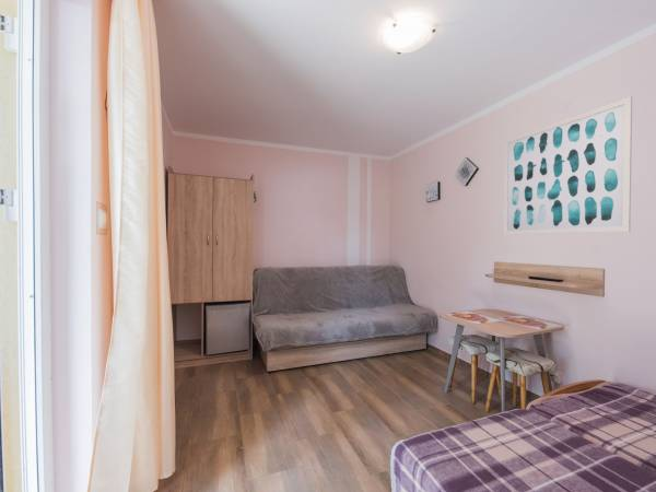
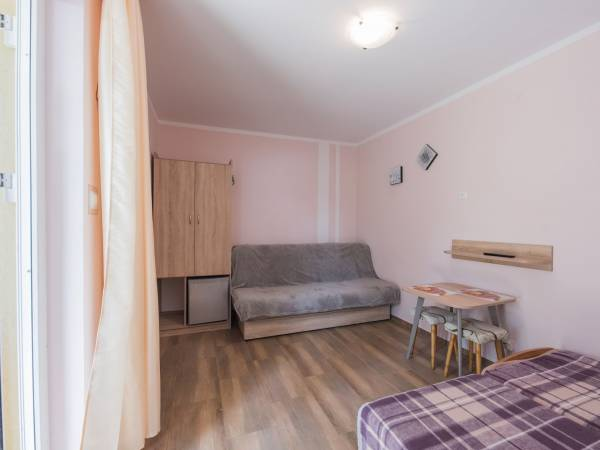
- wall art (555, 177)
